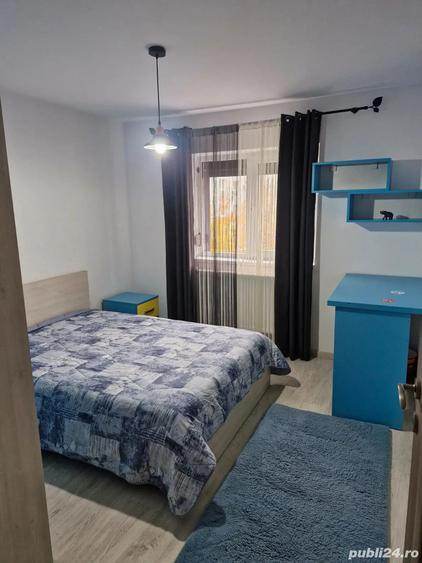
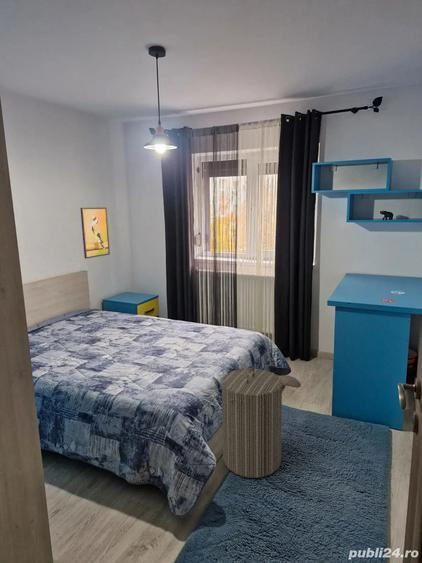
+ laundry hamper (251, 414)
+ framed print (95, 232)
